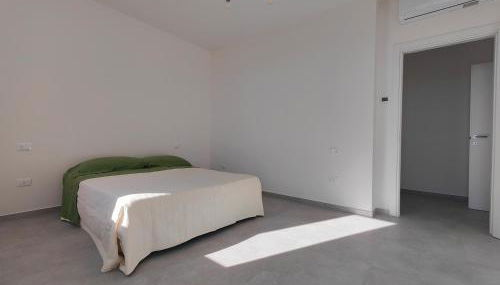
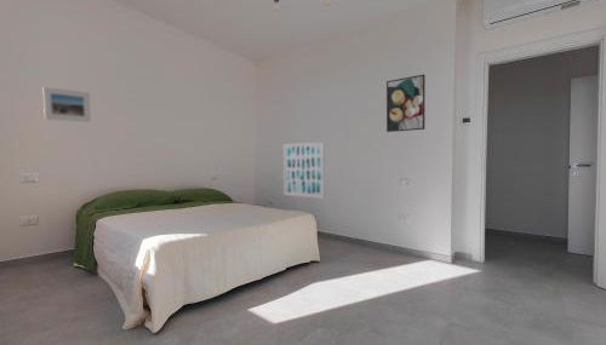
+ wall art (302, 169)
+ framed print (405, 104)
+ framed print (68, 105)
